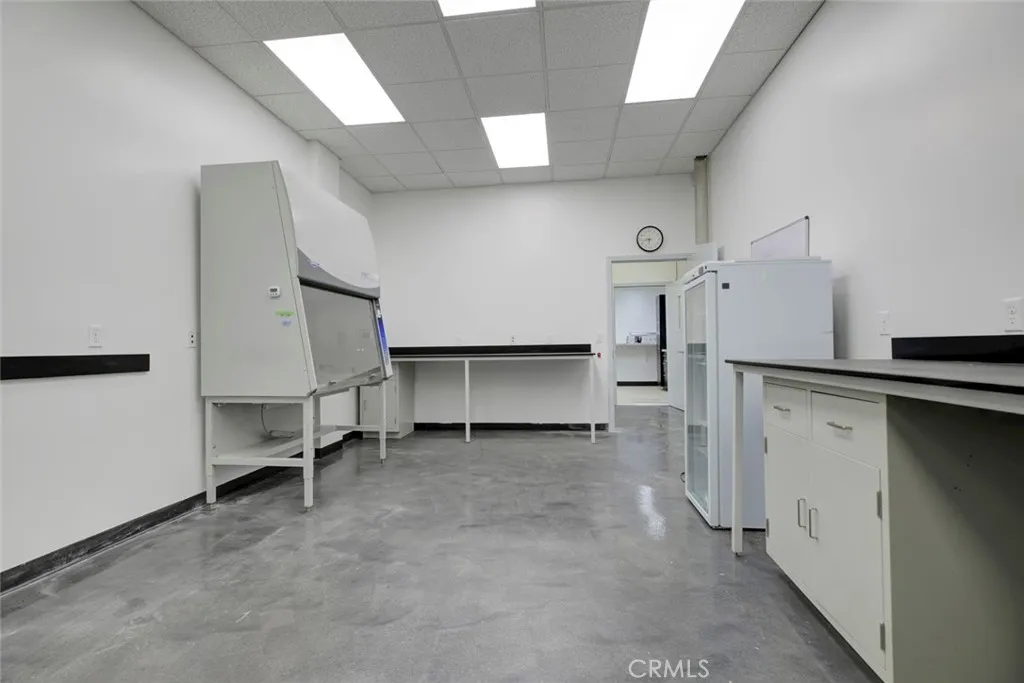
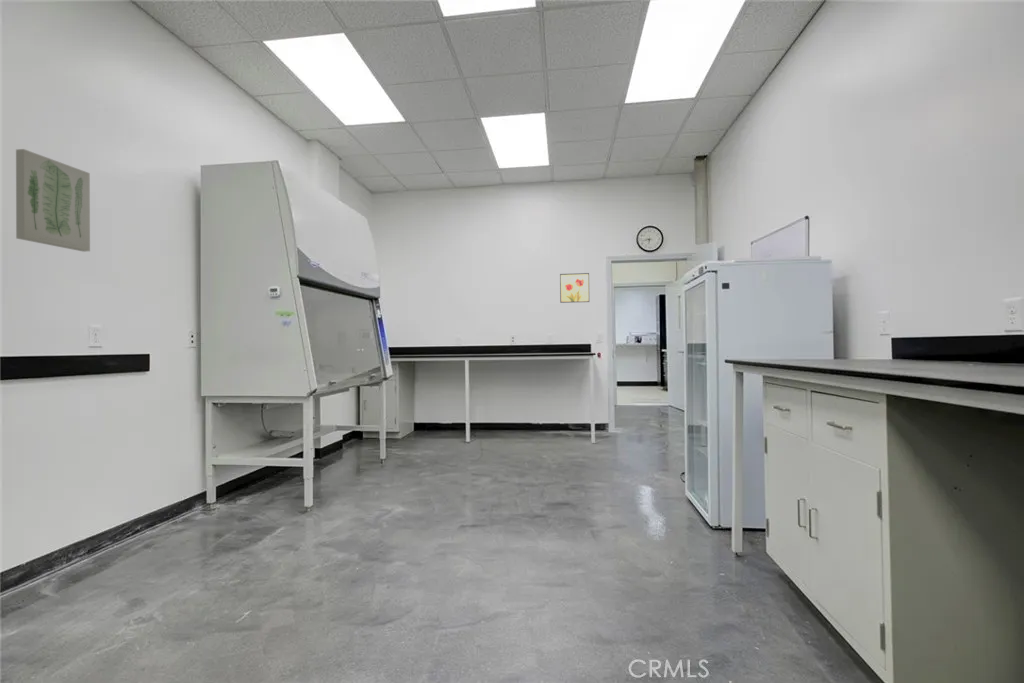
+ wall art (55, 203)
+ wall art (574, 288)
